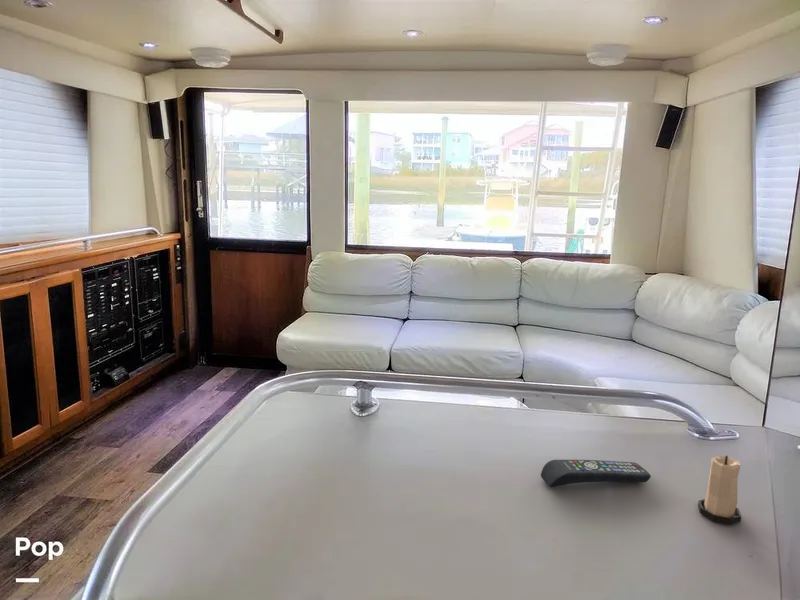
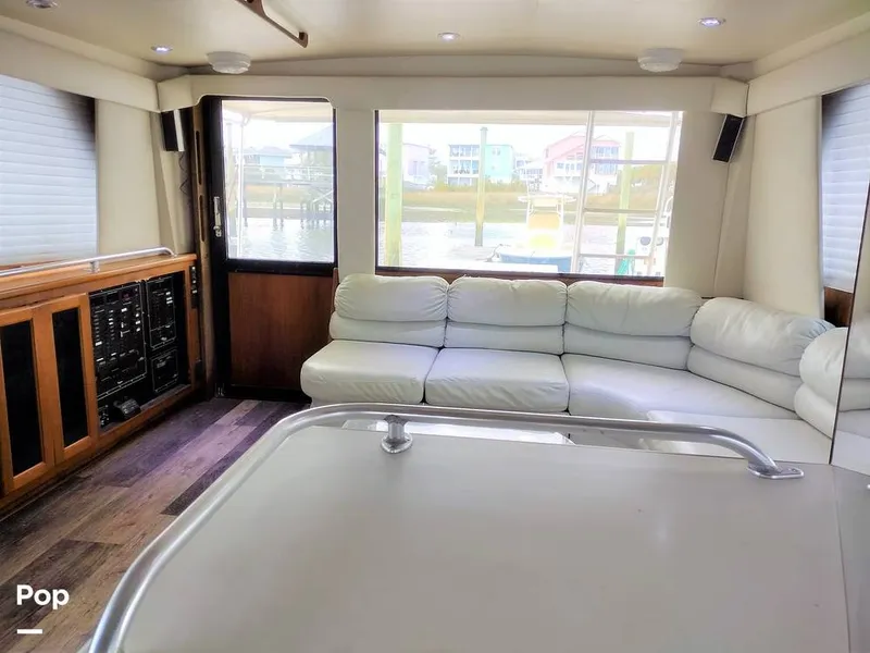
- candle (722, 484)
- remote control (595, 471)
